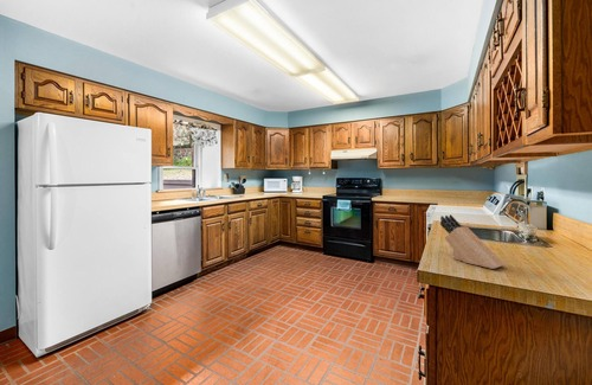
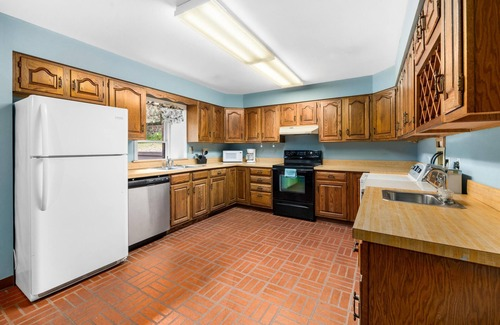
- knife block (468, 238)
